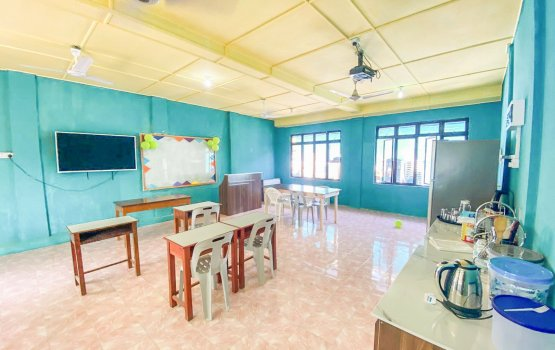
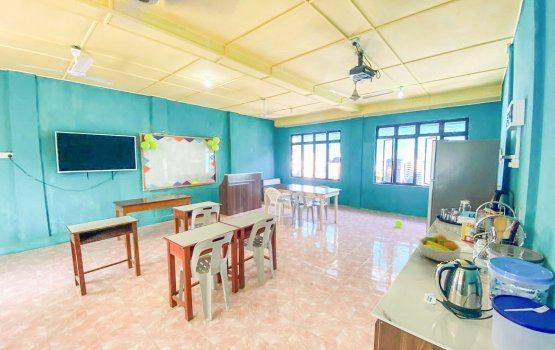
+ fruit bowl (438, 246)
